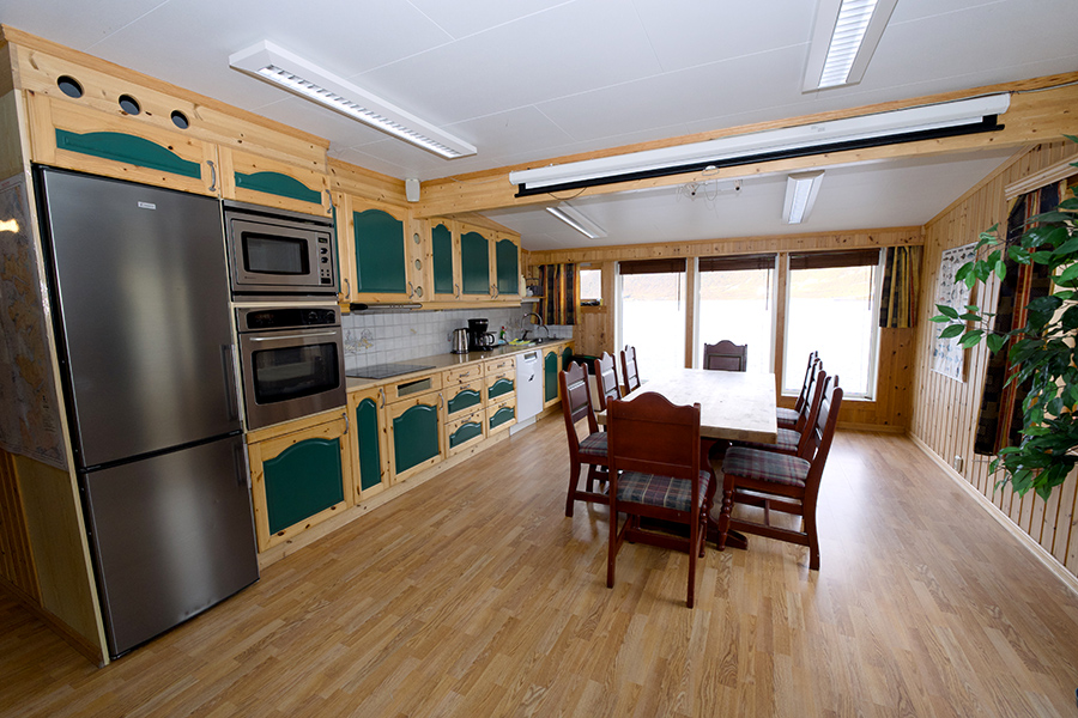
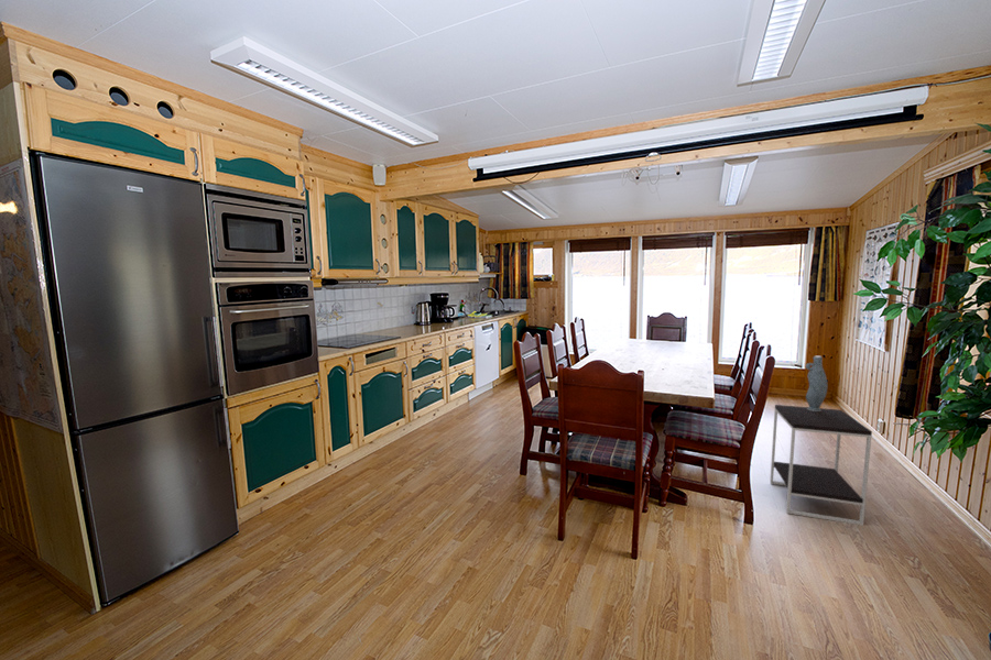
+ vase (816, 383)
+ side table (815, 466)
